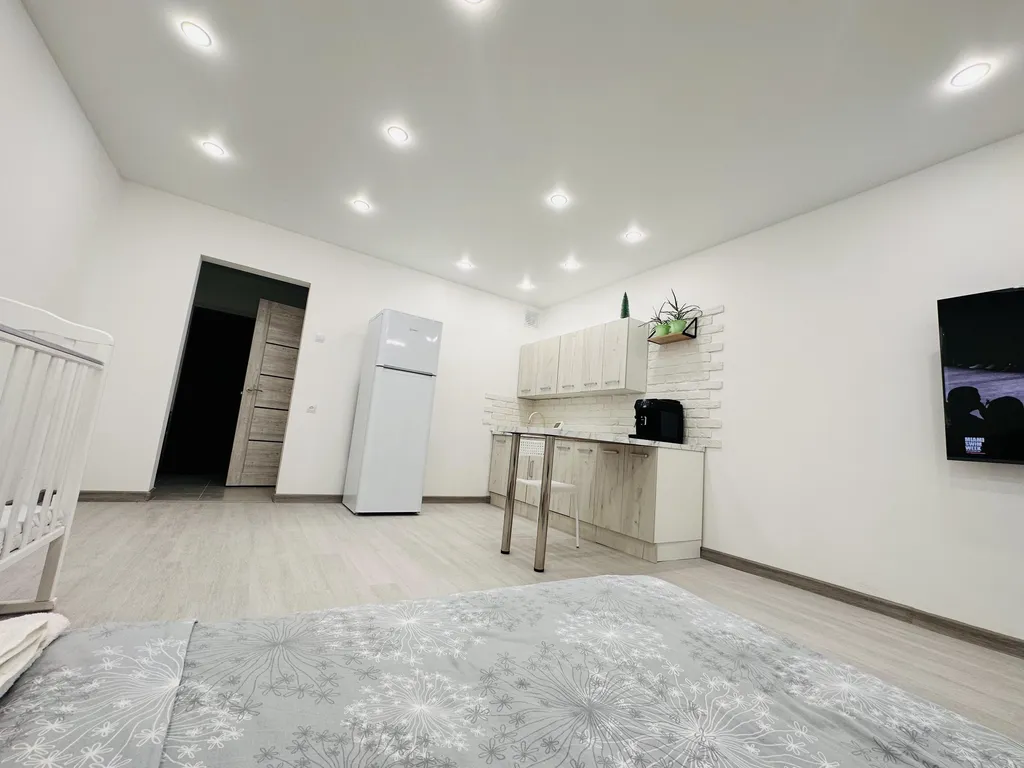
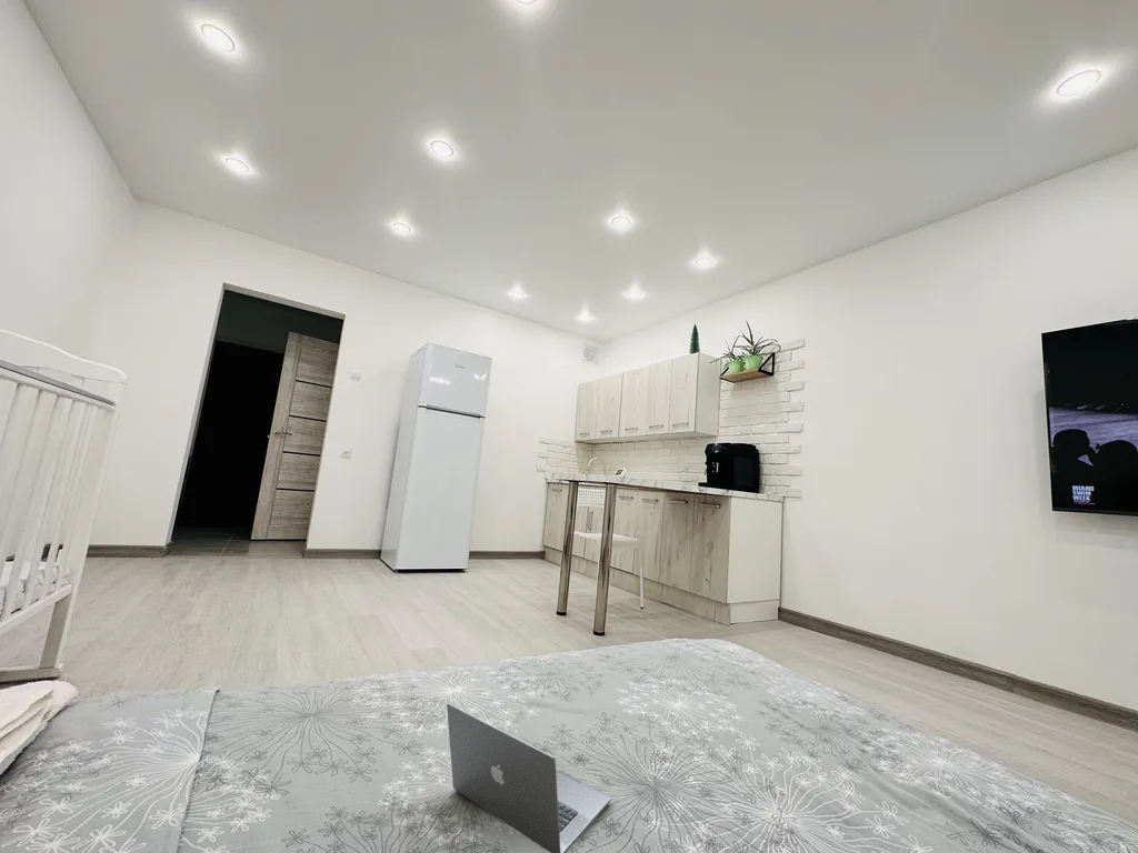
+ laptop (491, 733)
